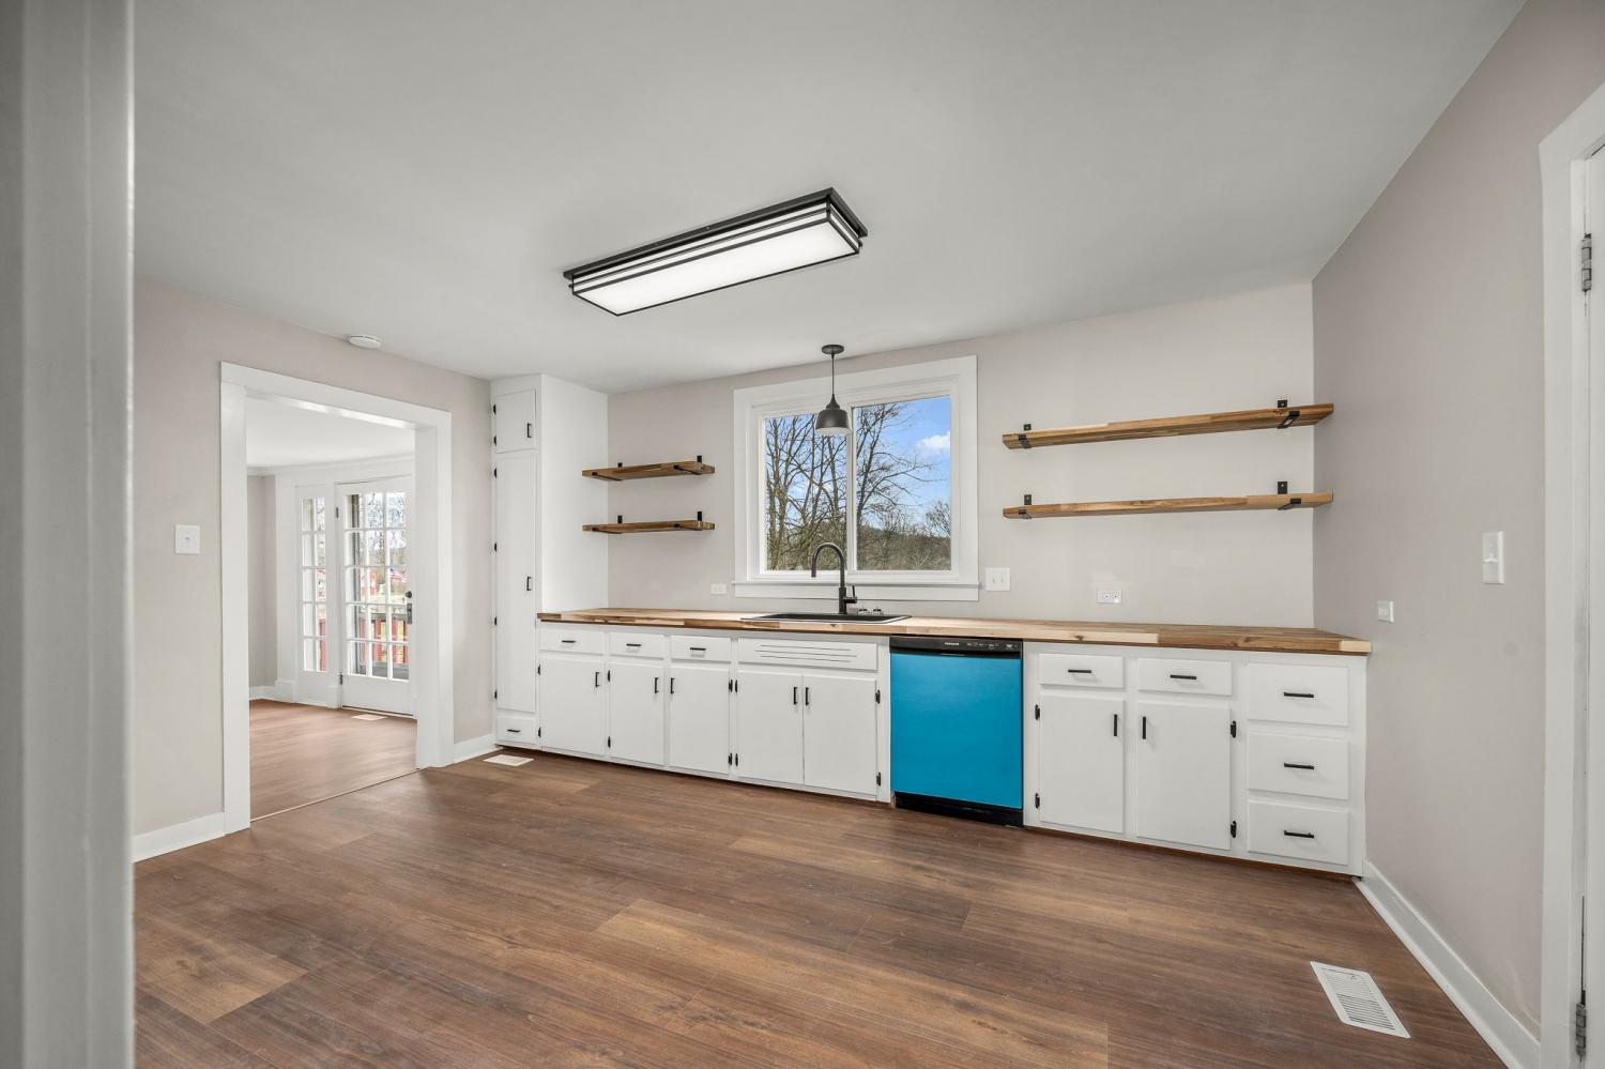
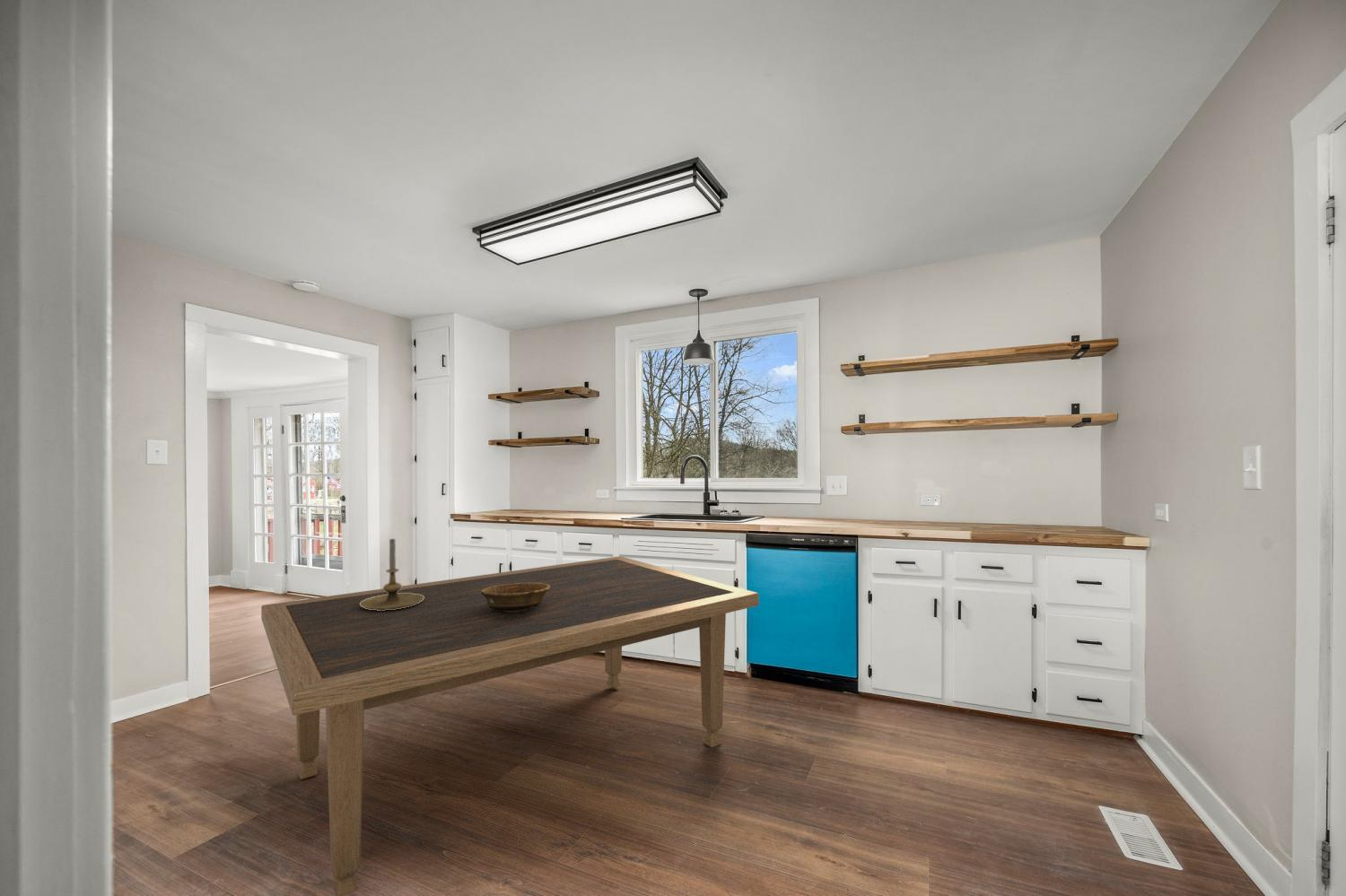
+ candle holder (392, 570)
+ dining table (517, 672)
+ decorative bowl (515, 596)
